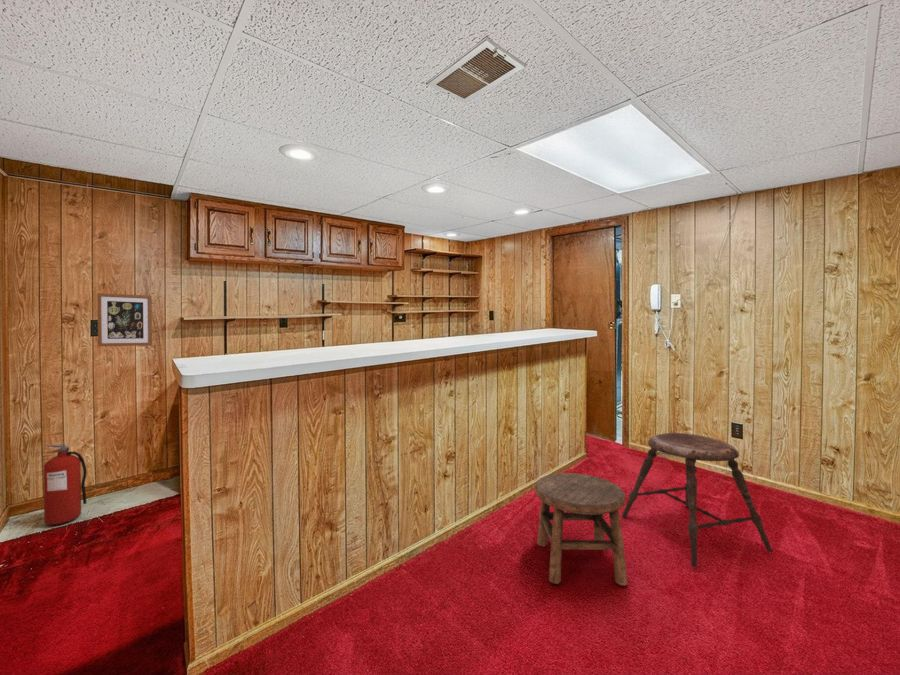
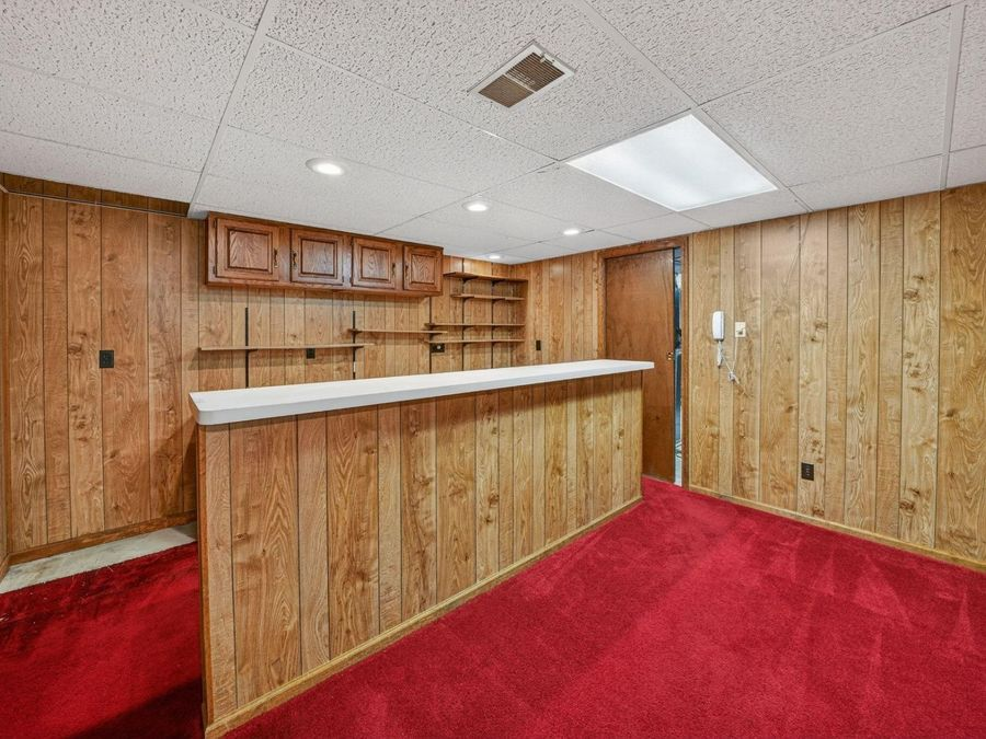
- stool (578, 520)
- fire extinguisher (65, 481)
- stool (690, 487)
- wall art (125, 320)
